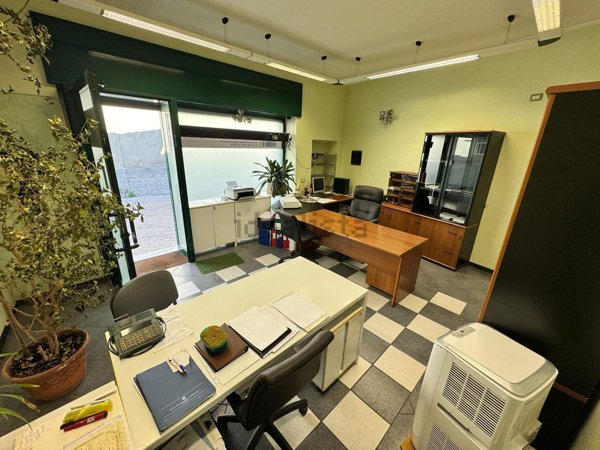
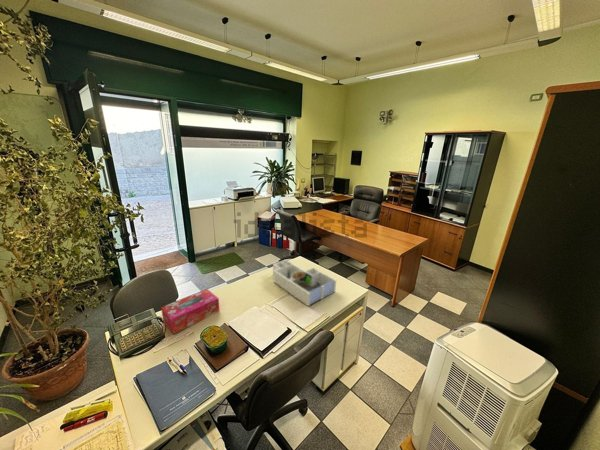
+ desk organizer (299, 278)
+ tissue box (191, 309)
